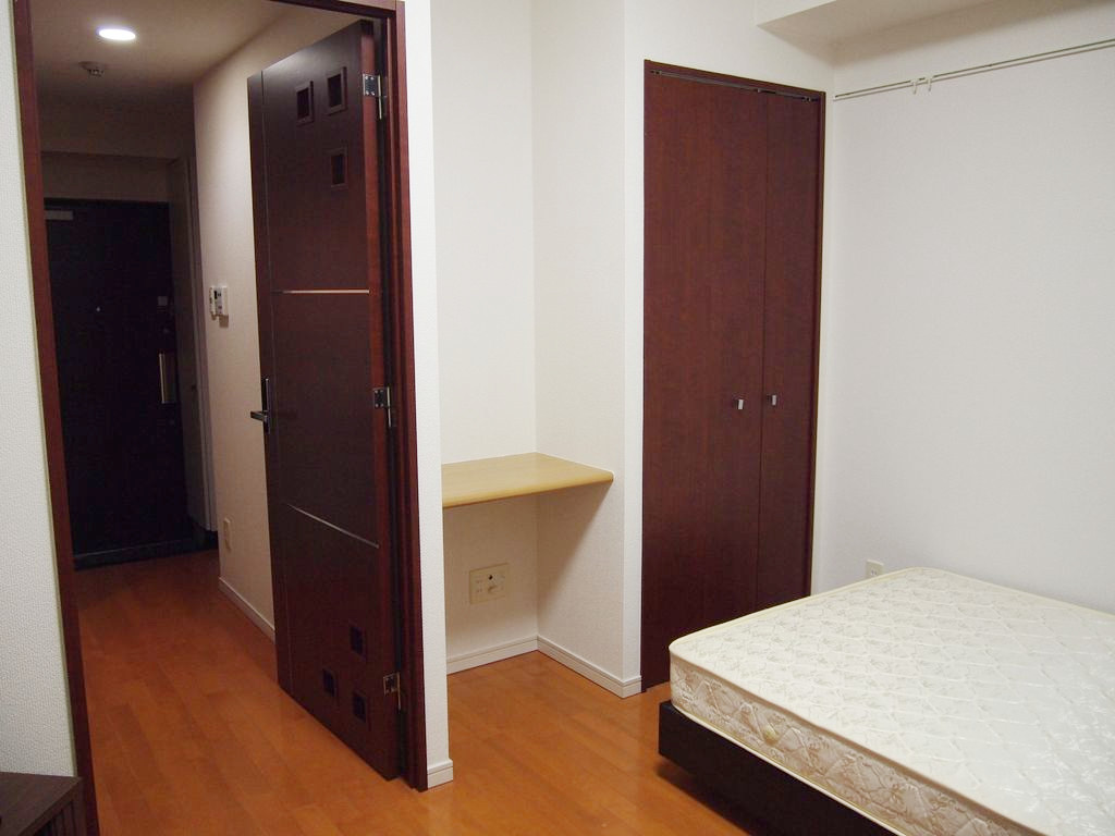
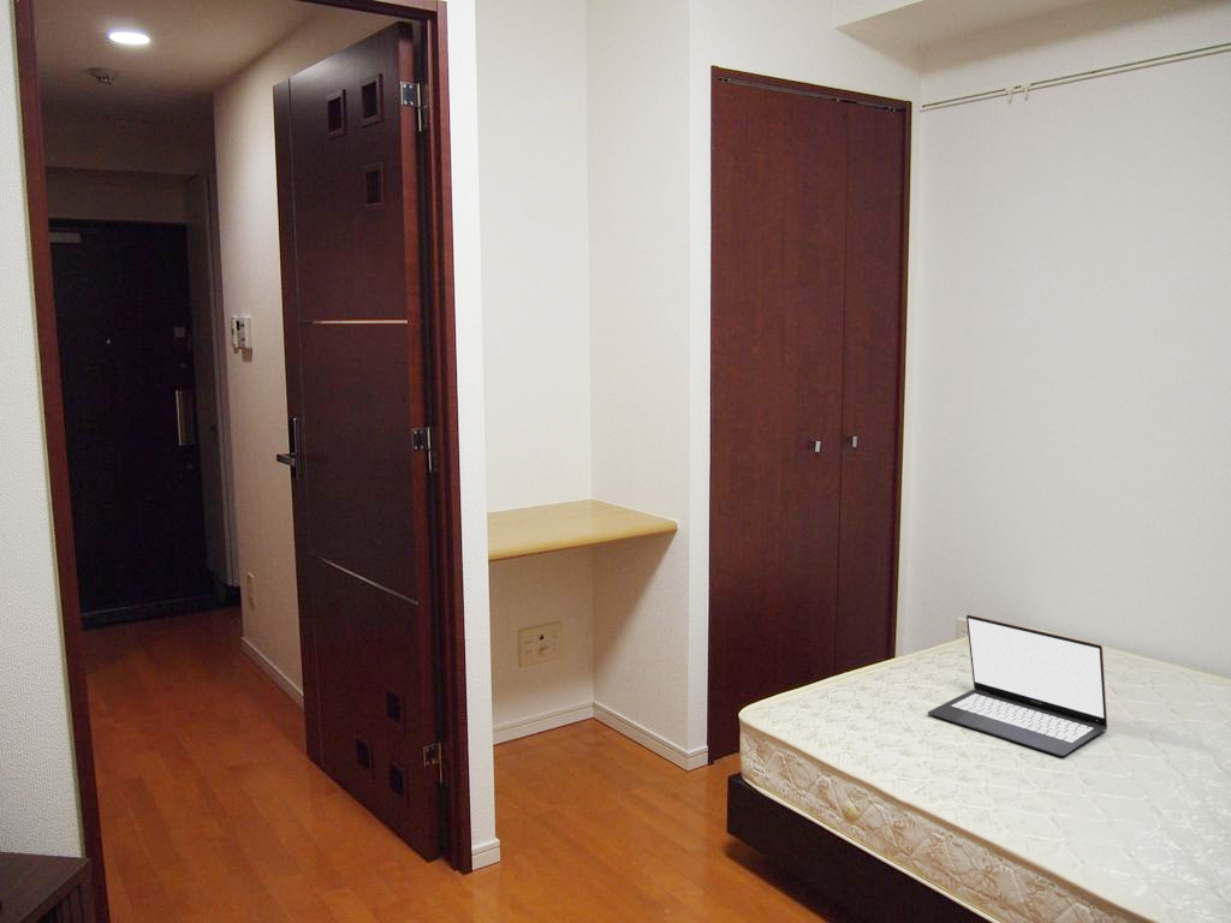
+ laptop (1017, 678)
